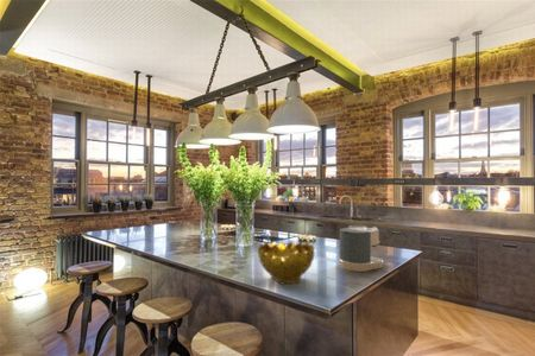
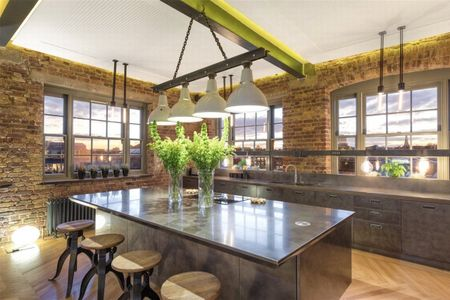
- coffee maker (363, 244)
- decorative bowl (285, 261)
